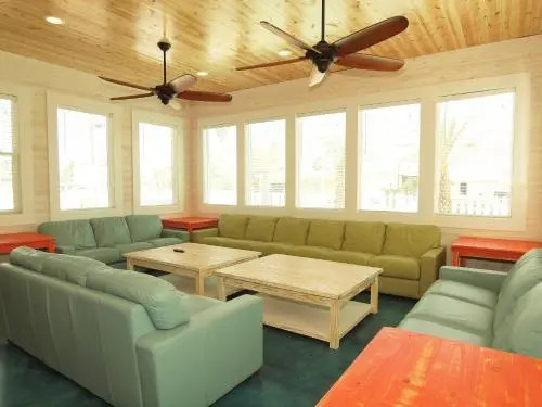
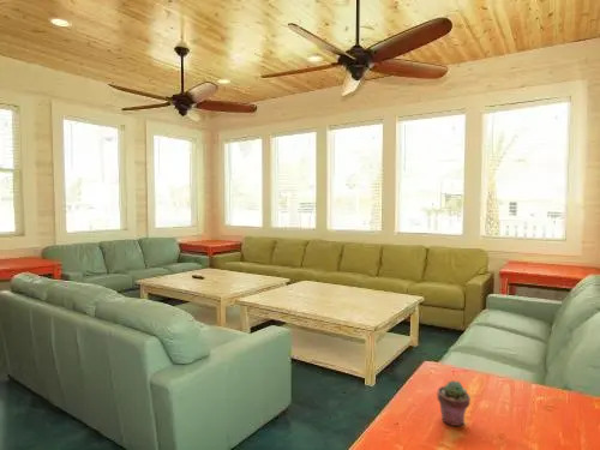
+ potted succulent (452, 401)
